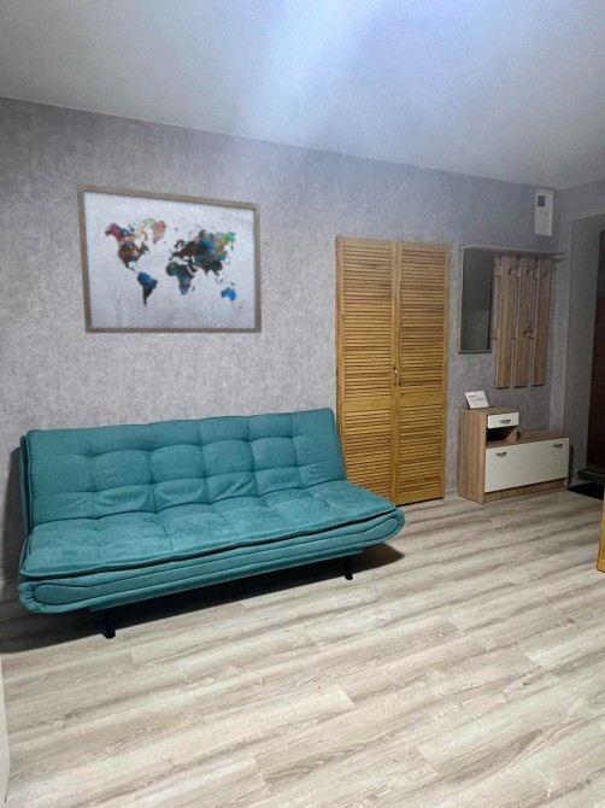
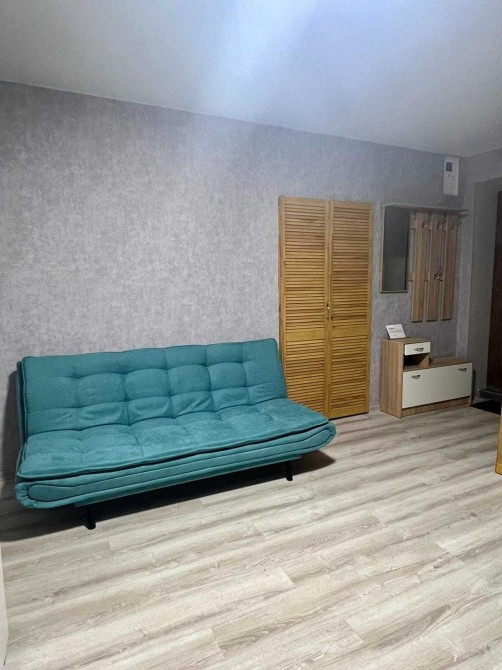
- wall art (177, 264)
